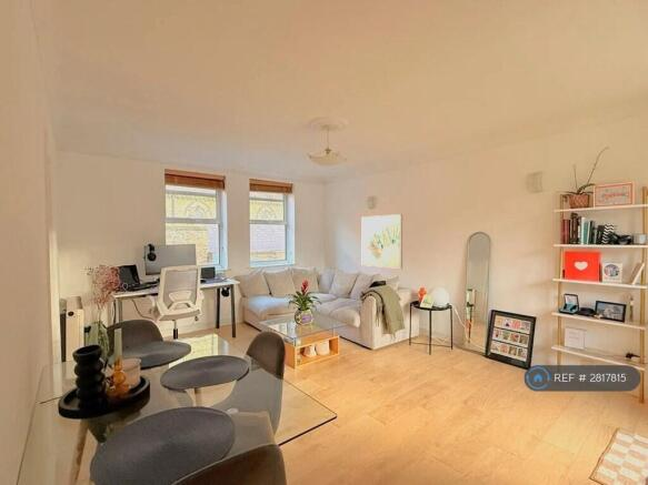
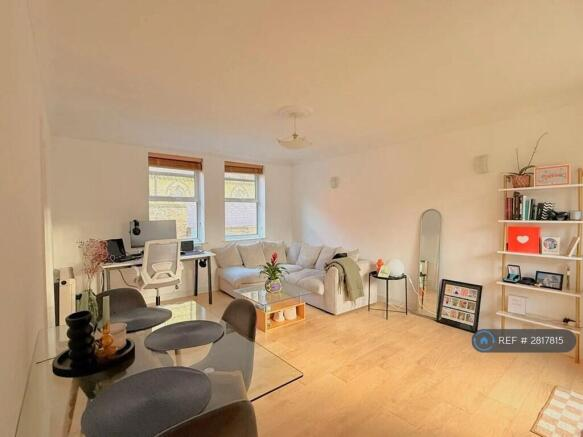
- wall art (380, 241)
